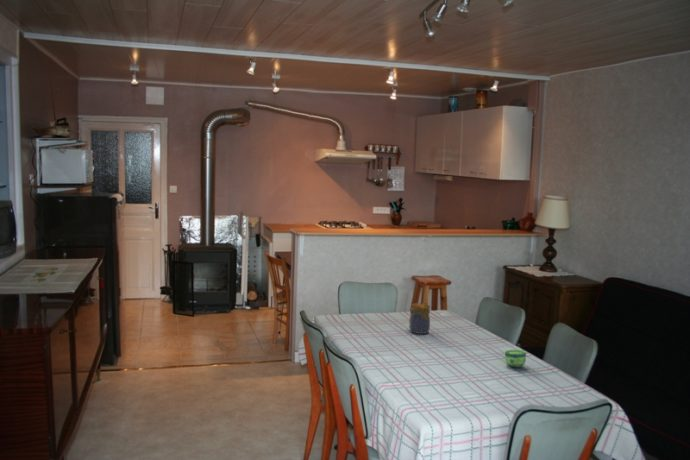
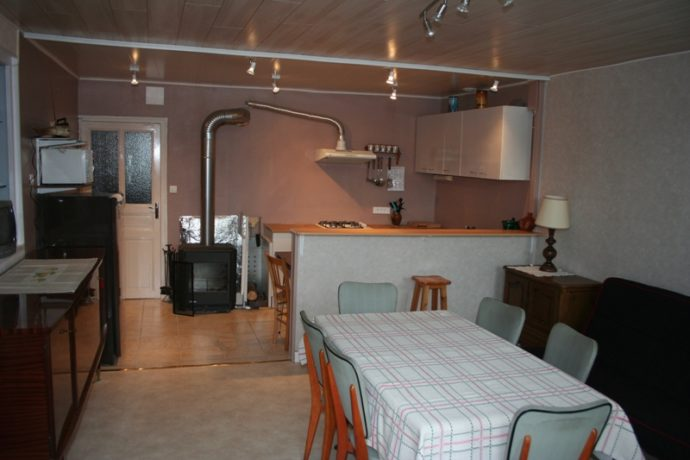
- cup (514, 357)
- jar (419, 318)
